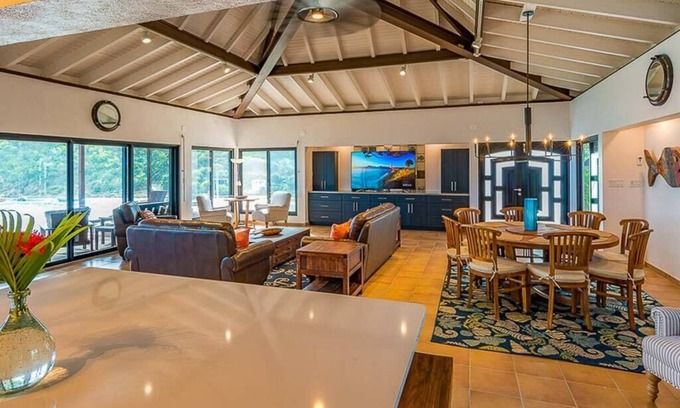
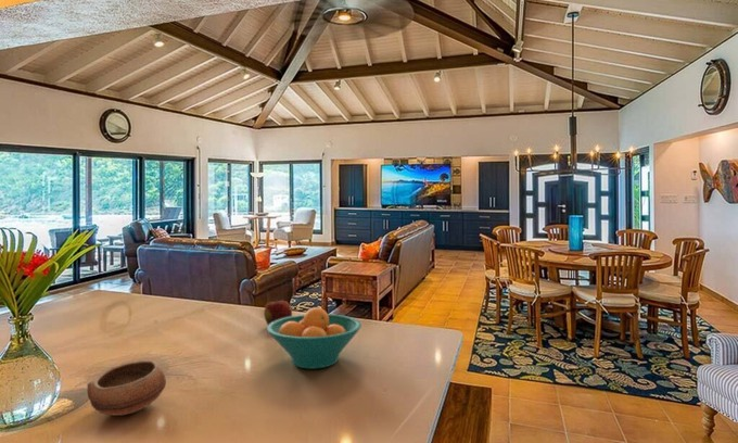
+ fruit bowl (315, 334)
+ bowl (129, 389)
+ apple (278, 314)
